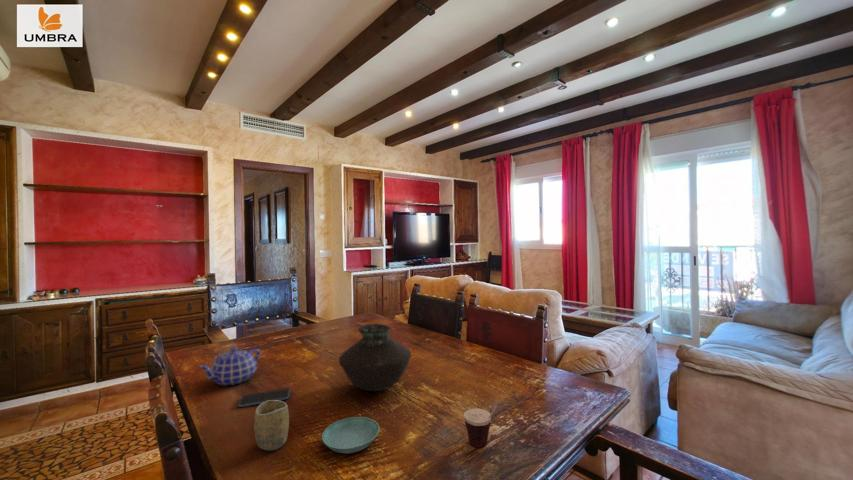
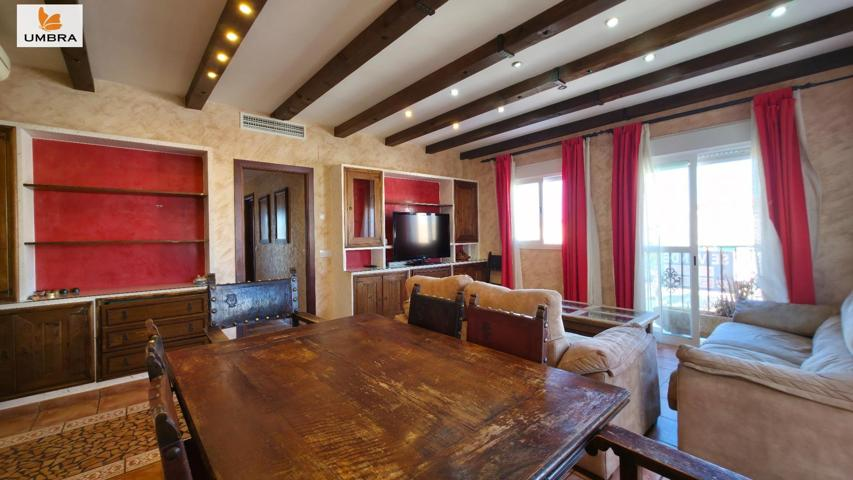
- vase (375, 357)
- saucer (351, 436)
- cup (488, 420)
- teapot (232, 364)
- cup (271, 424)
- smartphone (265, 397)
